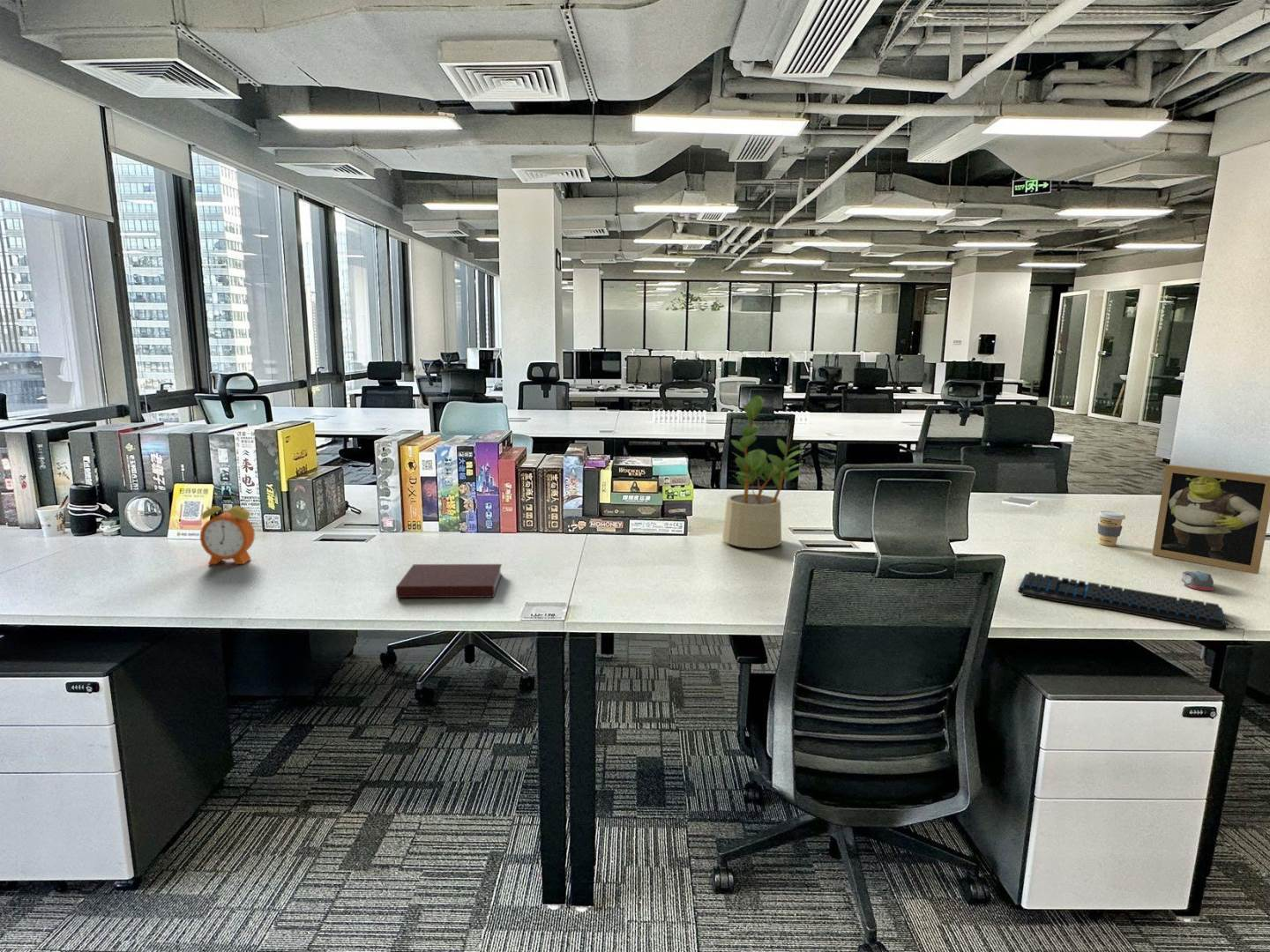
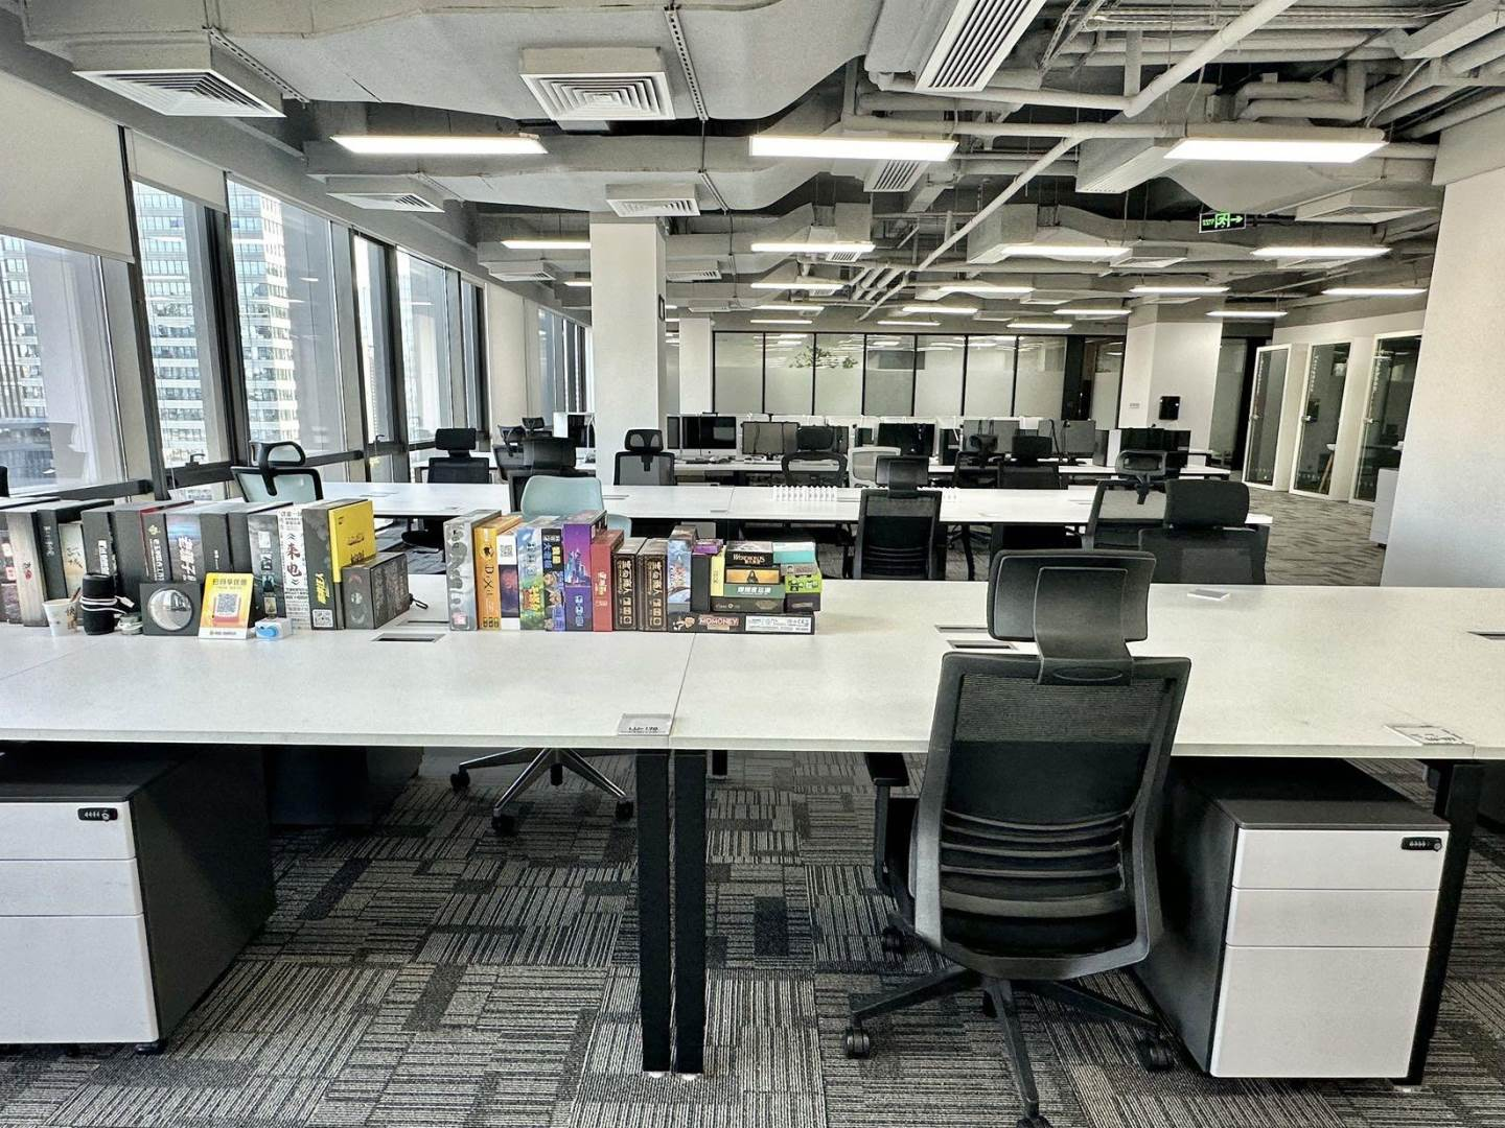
- notebook (452, 580)
- picture frame (1213, 516)
- computer mouse (1198, 578)
- keyboard (1117, 599)
- potted plant (764, 470)
- alarm clock (227, 529)
- coffee cup (1109, 528)
